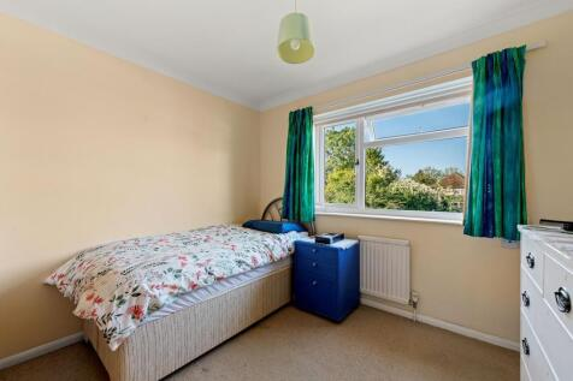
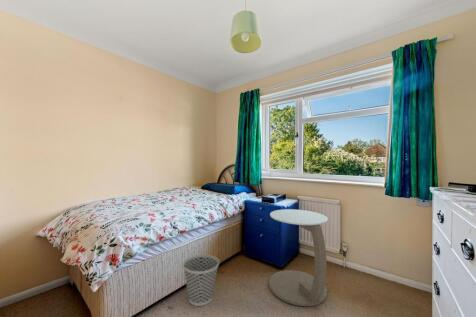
+ wastebasket (200, 280)
+ side table (314, 252)
